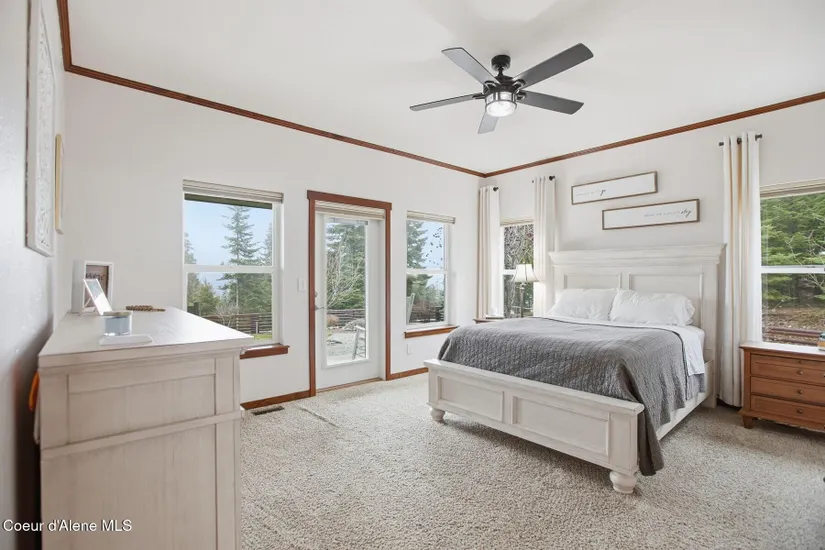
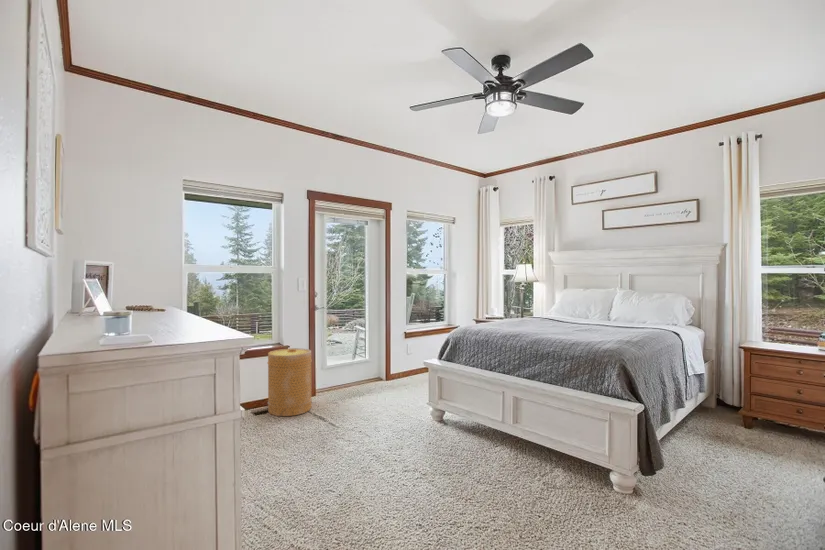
+ basket (290, 380)
